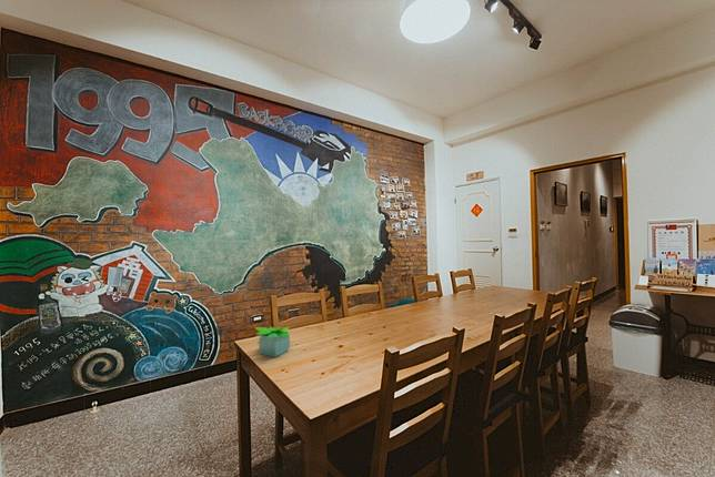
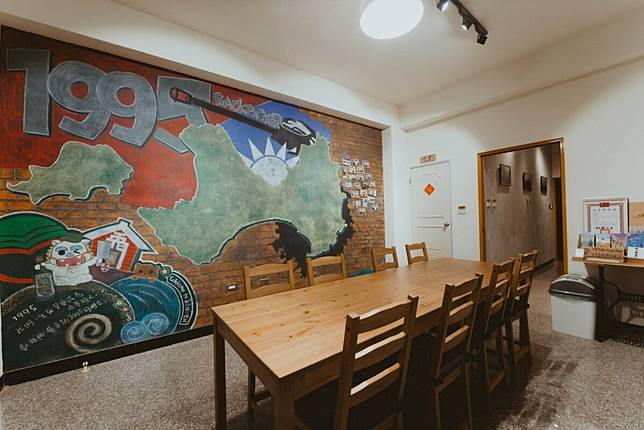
- potted plant (273, 338)
